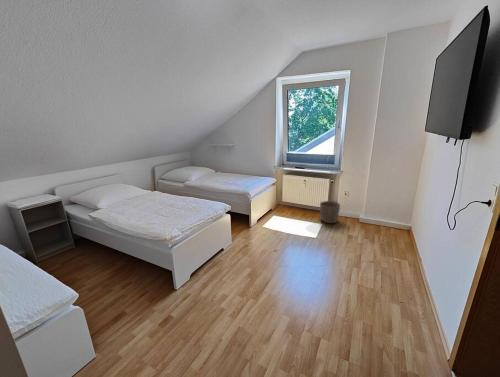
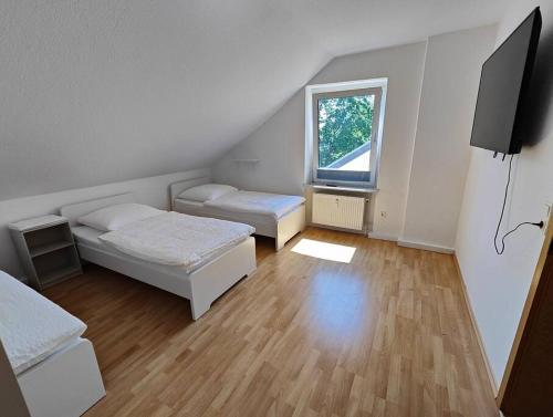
- waste basket (329, 212)
